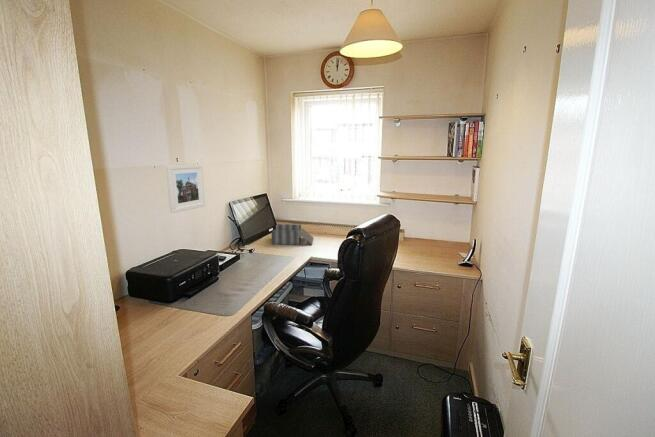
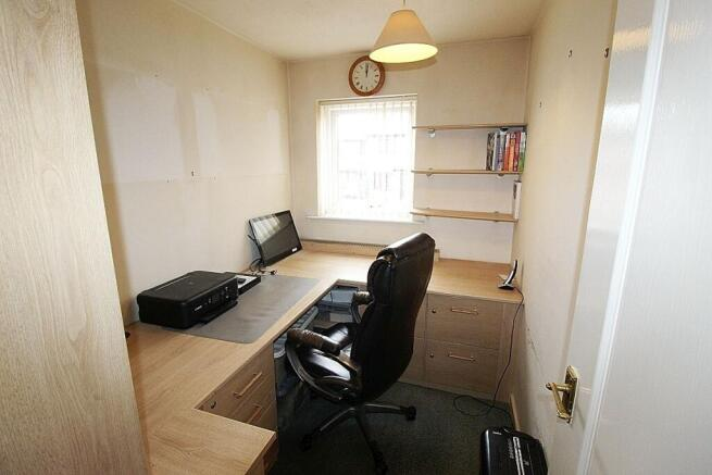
- desk organizer (293, 234)
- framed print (187, 187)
